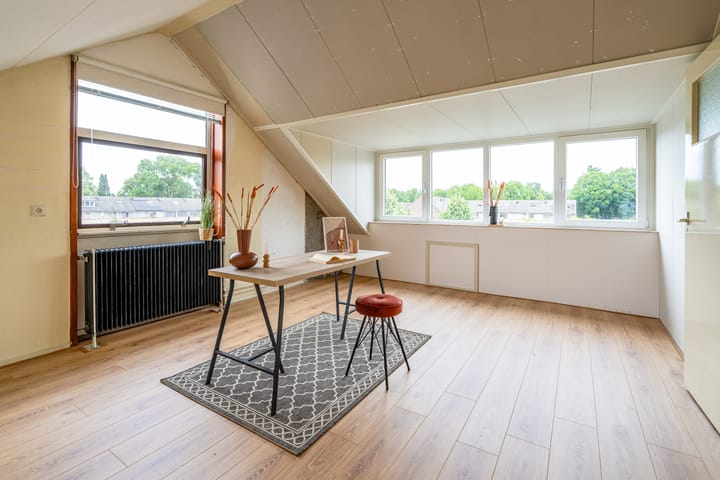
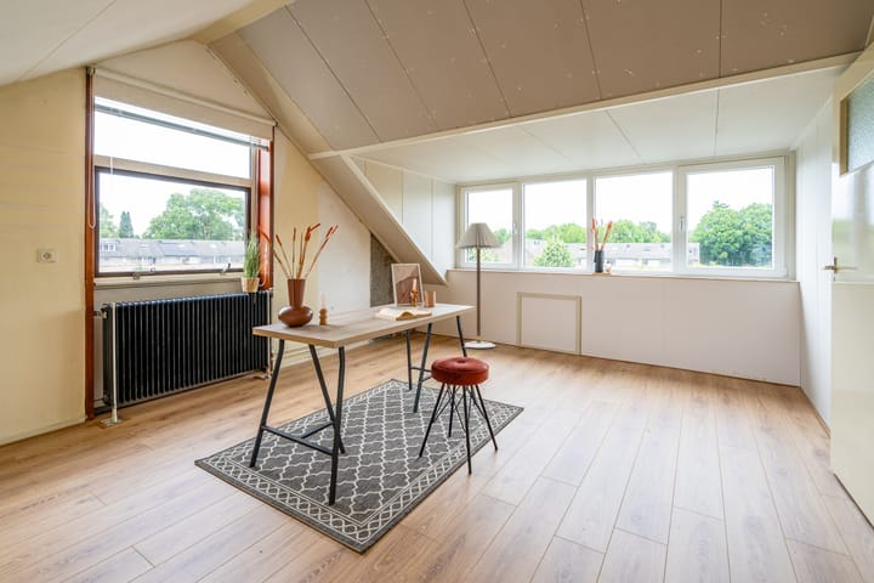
+ floor lamp (478, 284)
